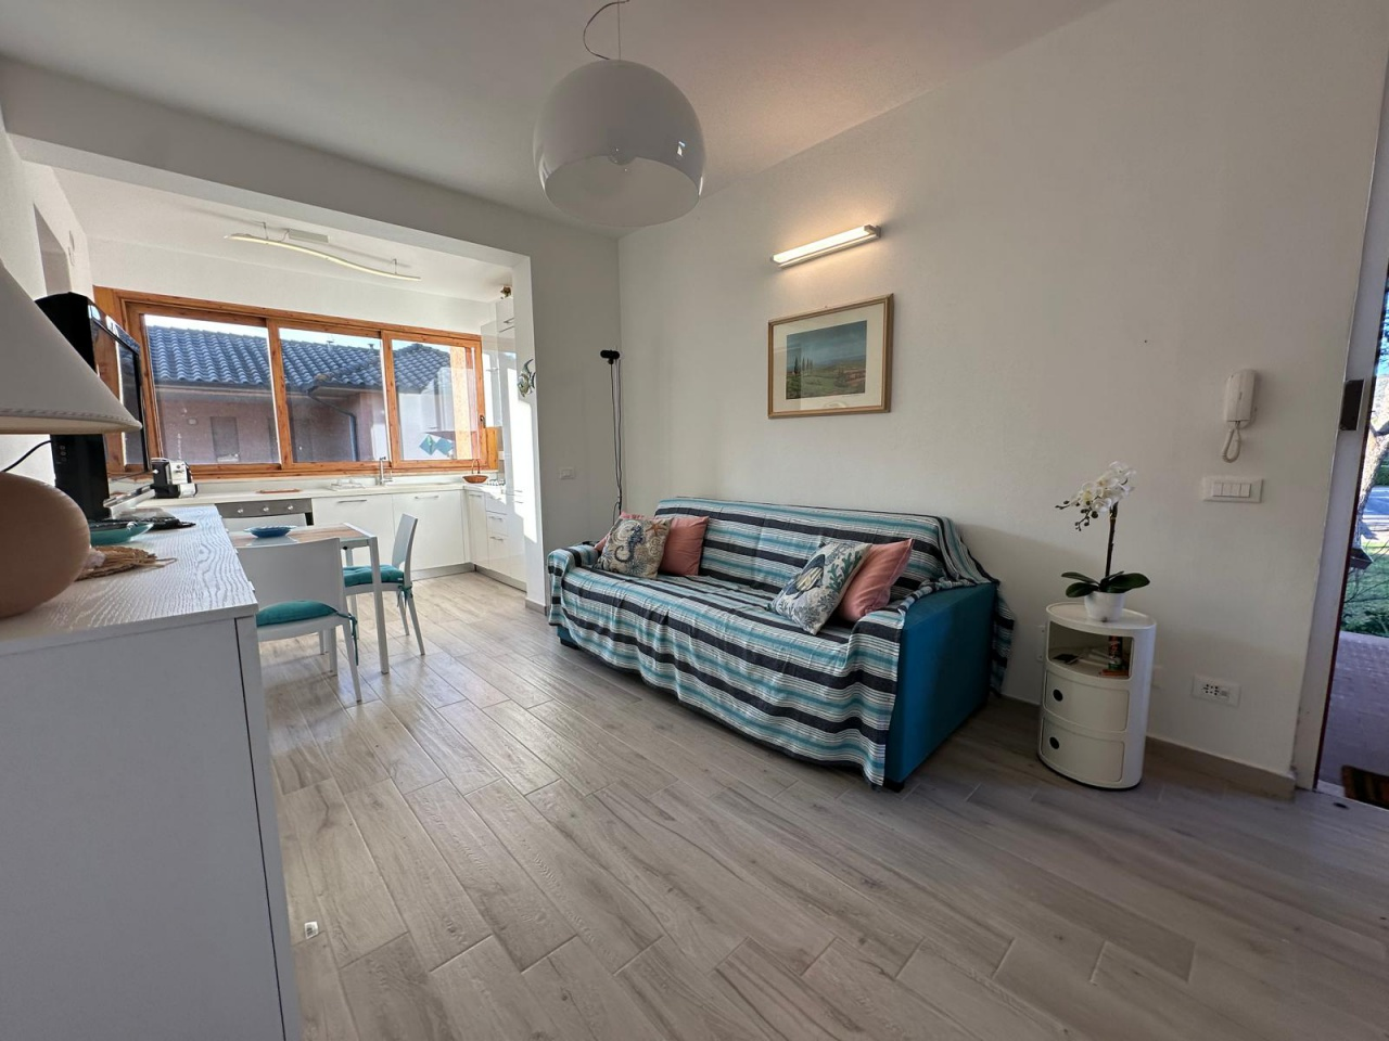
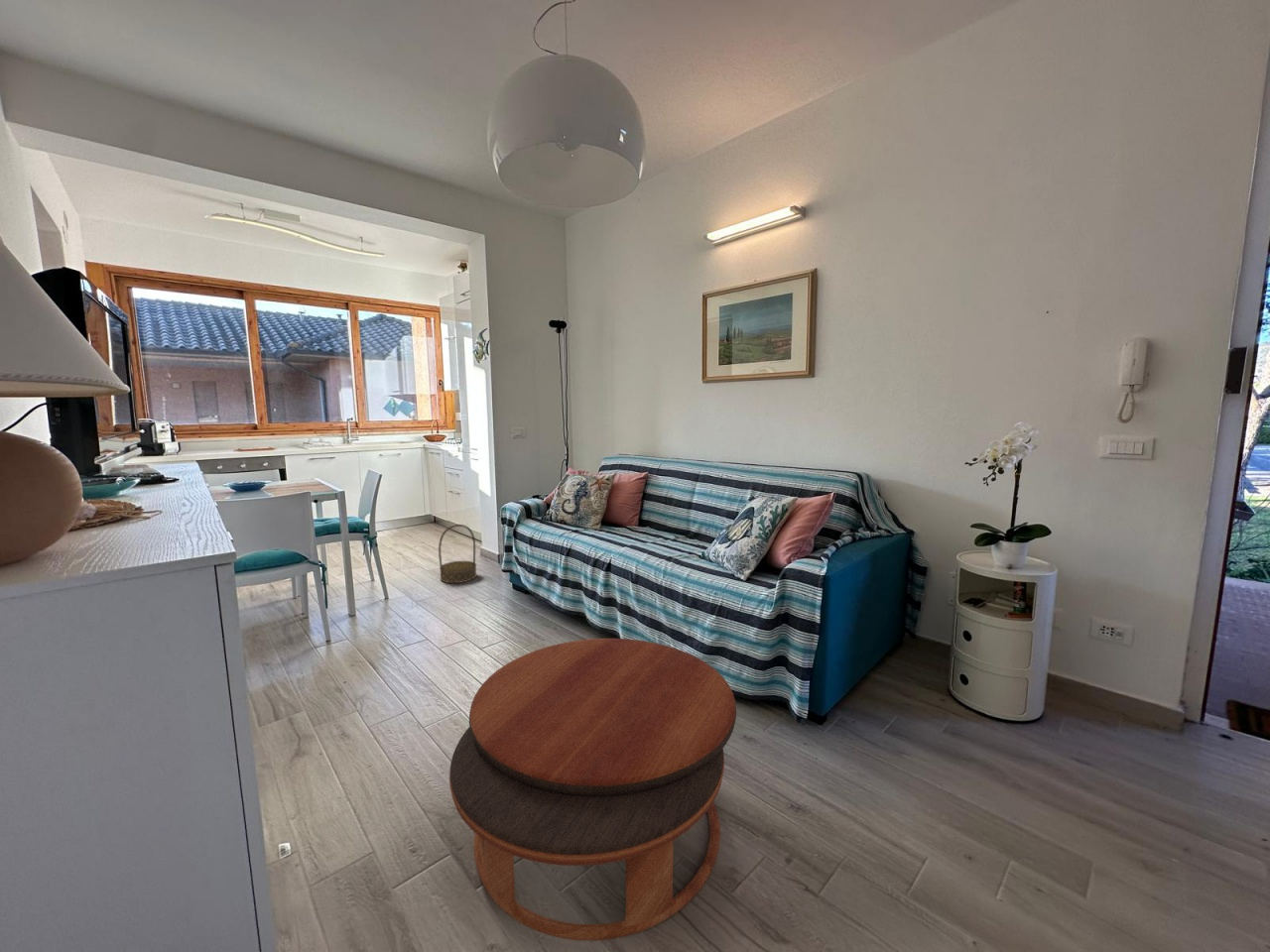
+ basket (457, 561)
+ coffee table (599, 763)
